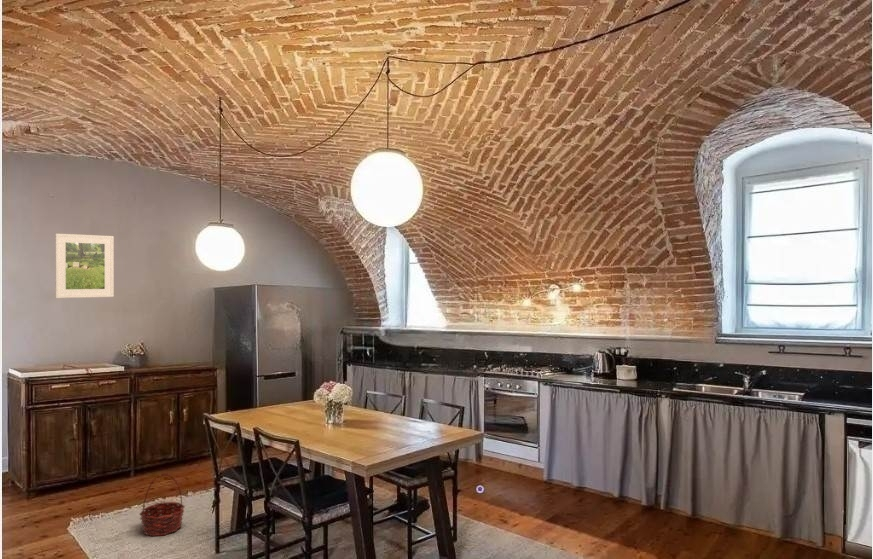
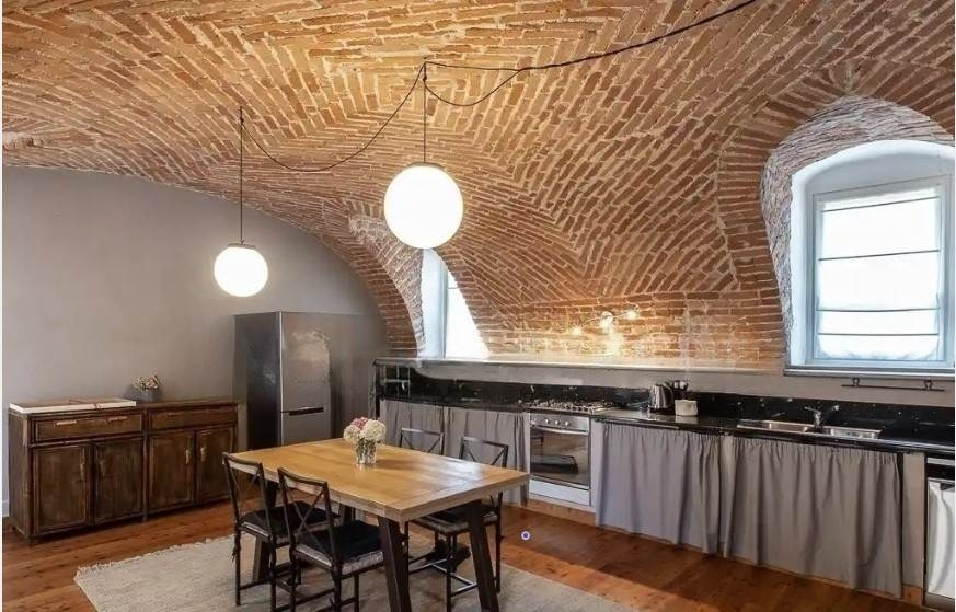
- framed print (85, 266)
- basket (162, 503)
